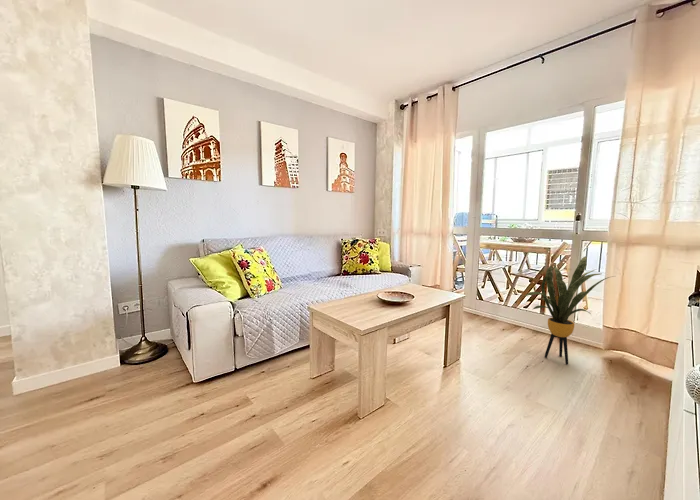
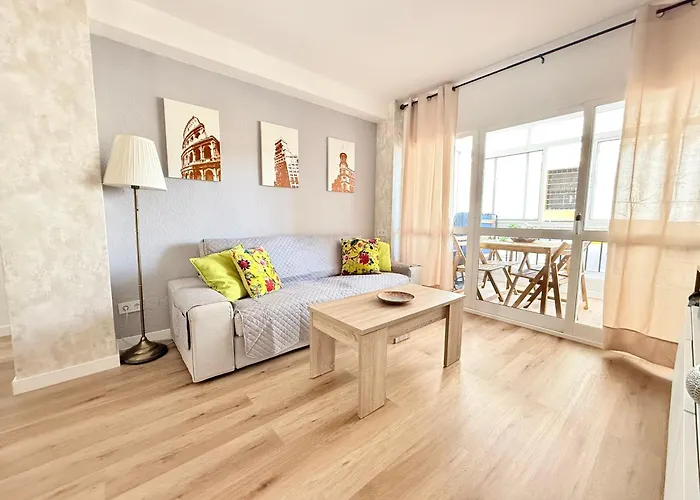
- house plant (569, 310)
